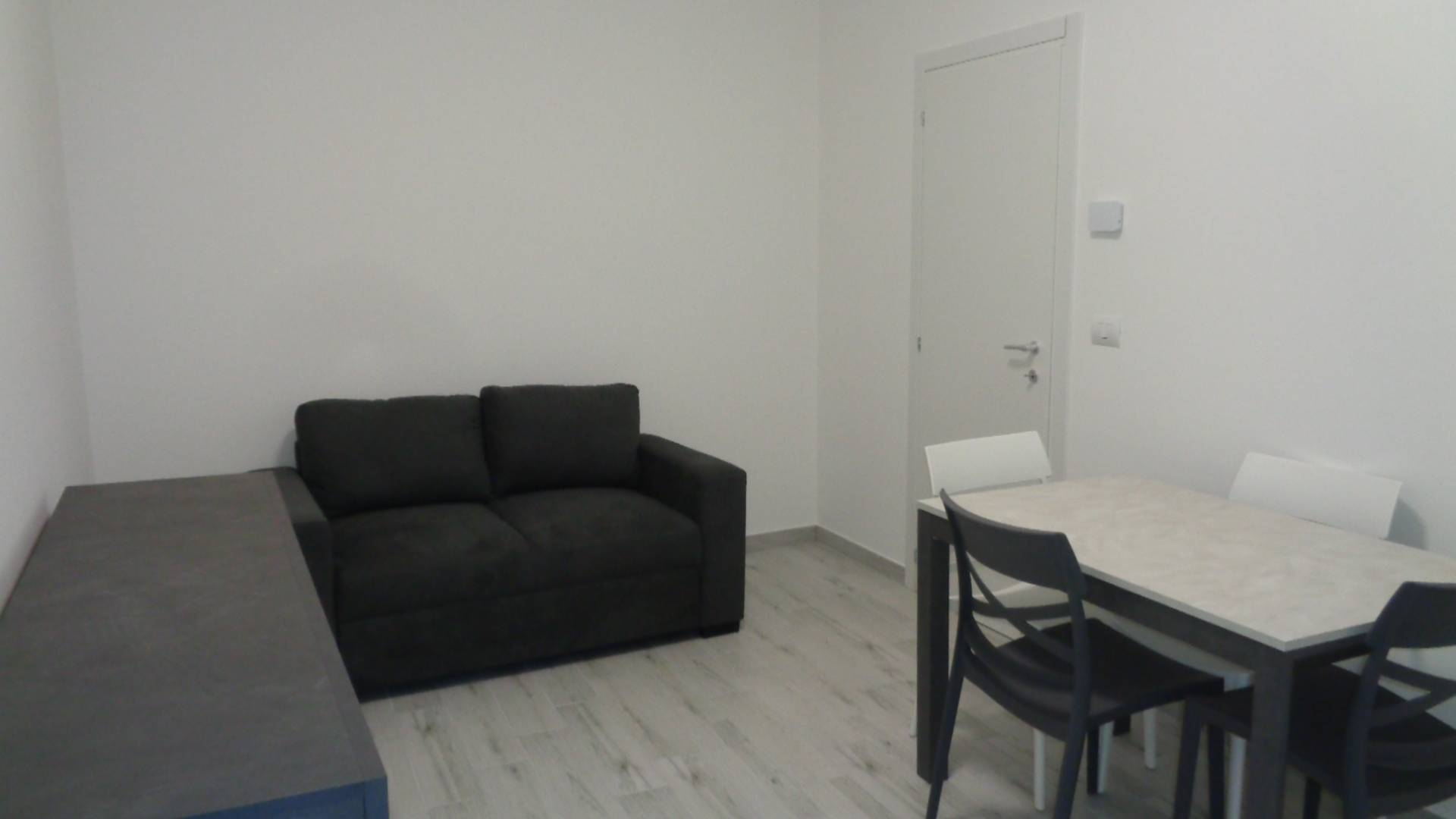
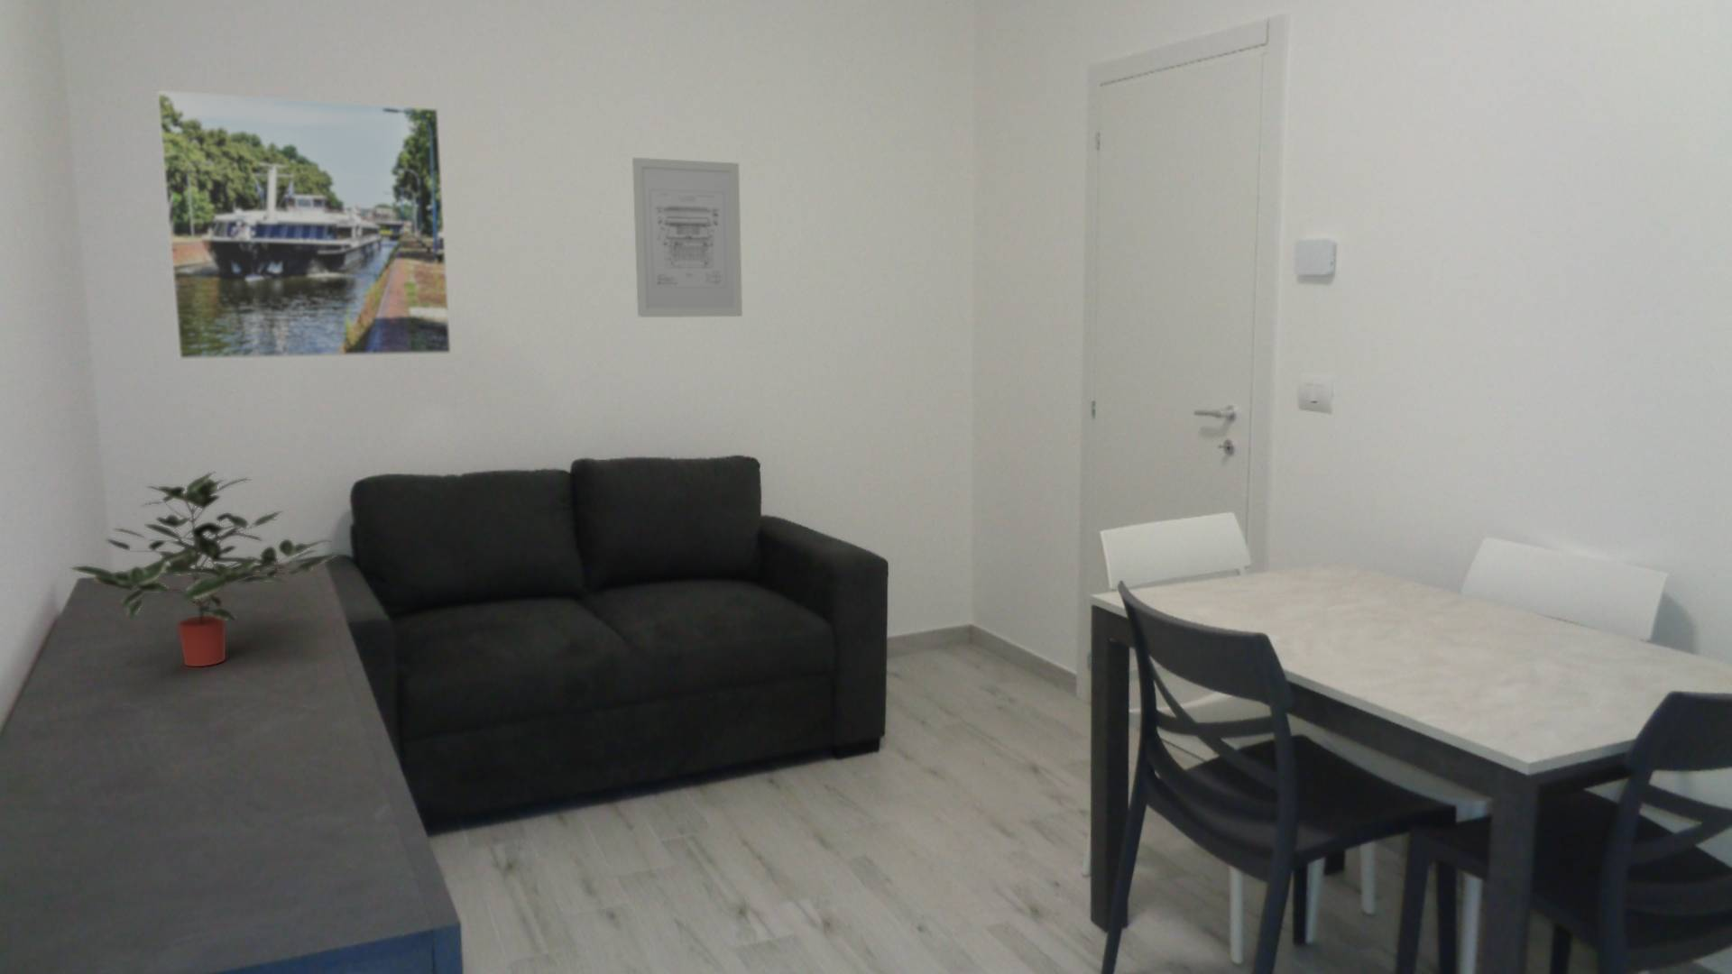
+ potted plant (213, 572)
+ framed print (312, 230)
+ wall art (689, 239)
